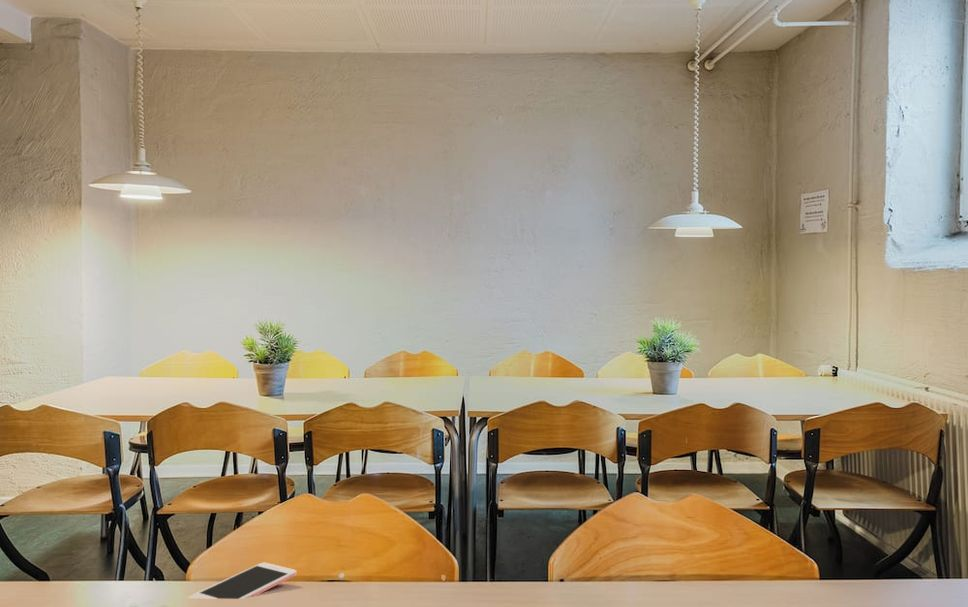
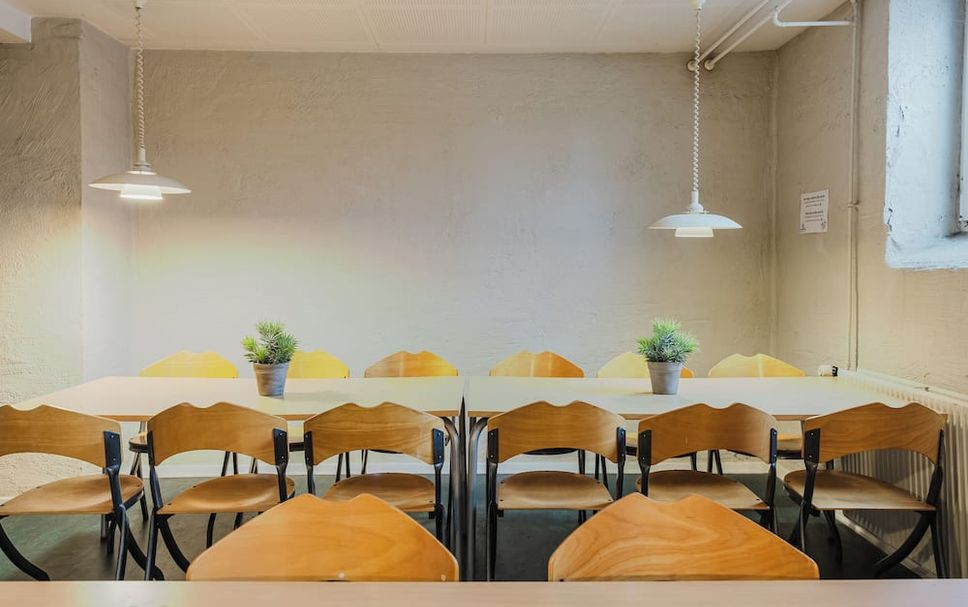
- cell phone (243, 586)
